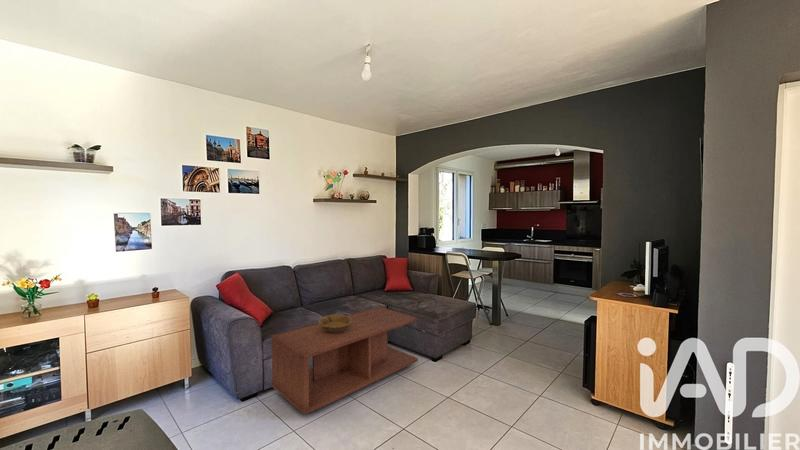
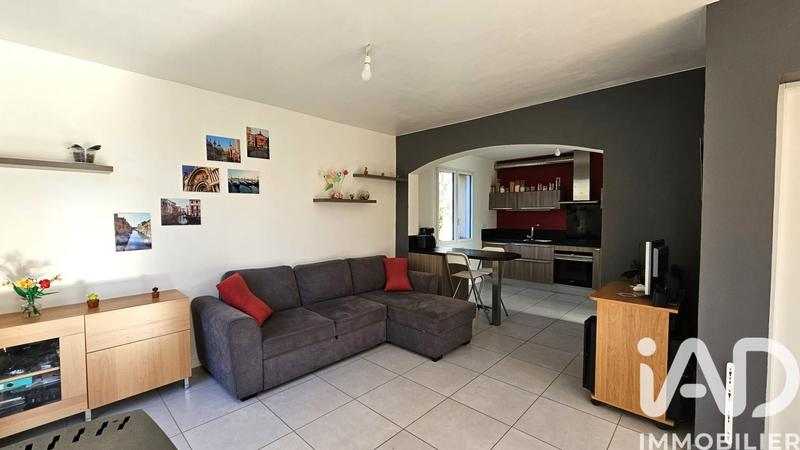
- decorative bowl (335, 324)
- coffee table (351, 352)
